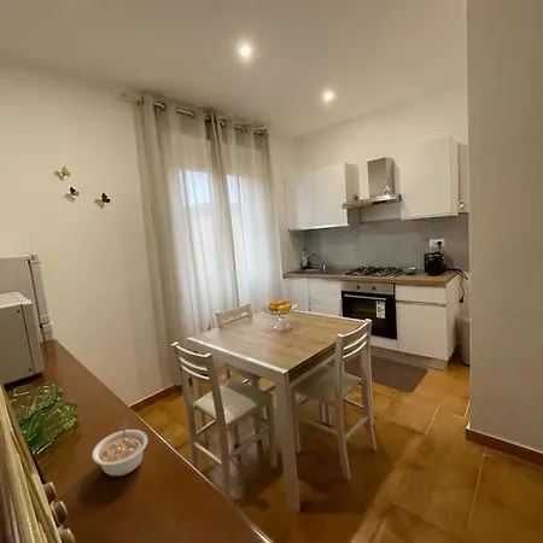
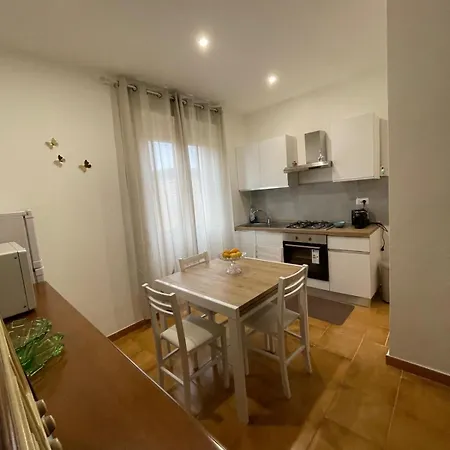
- legume (121, 451)
